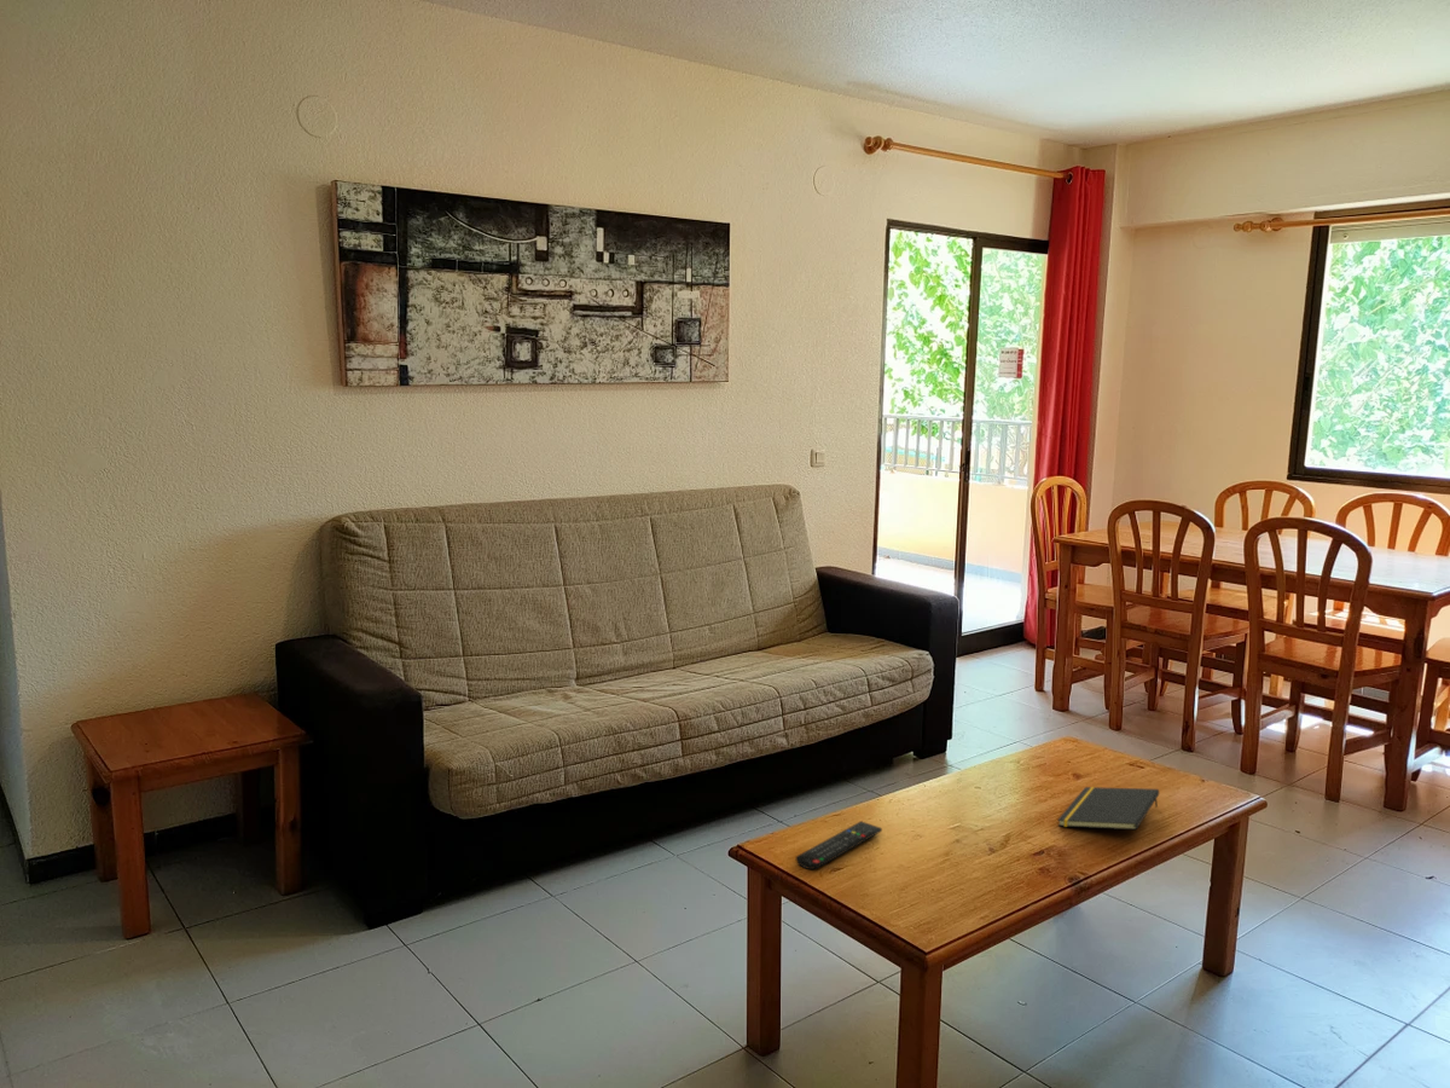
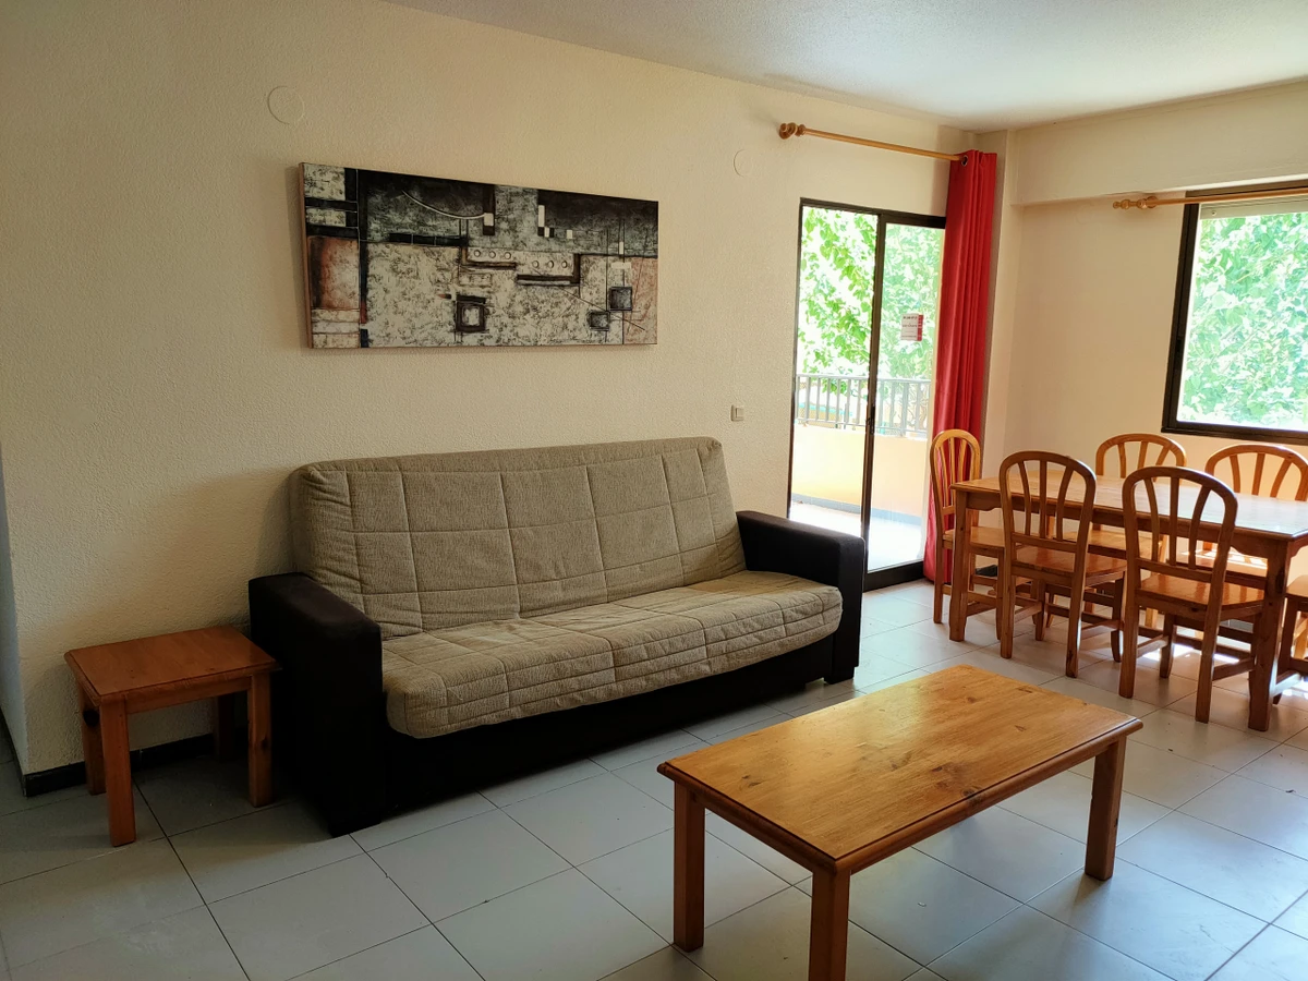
- notepad (1109, 806)
- remote control (839, 845)
